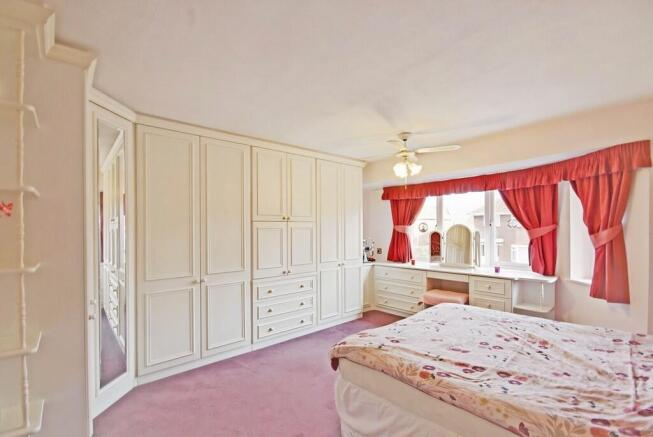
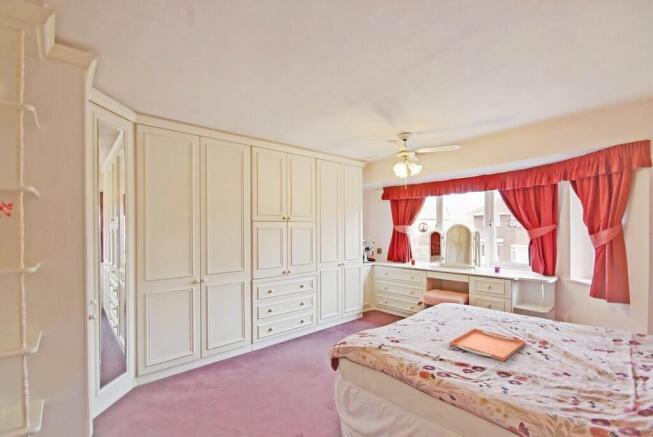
+ serving tray (487, 342)
